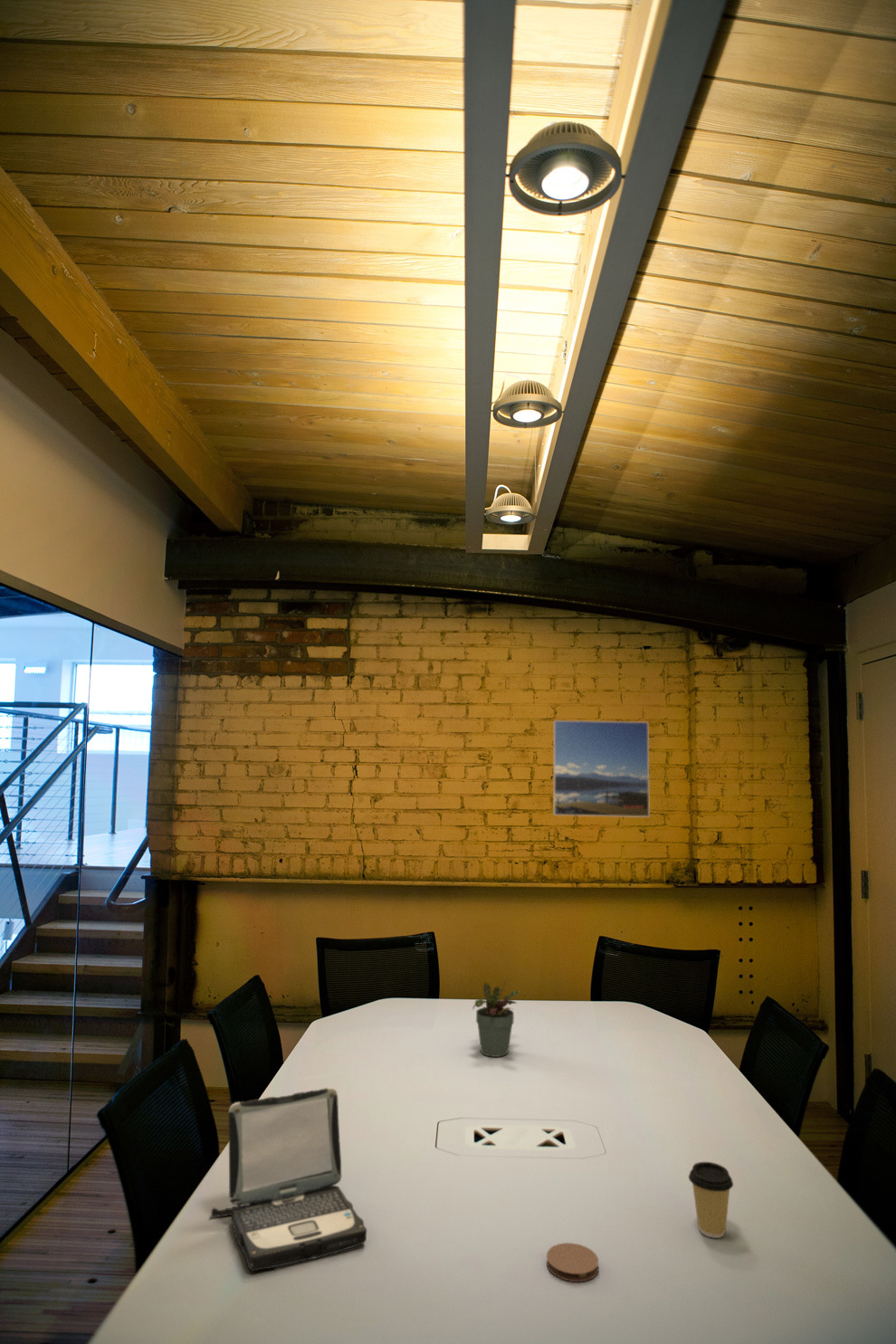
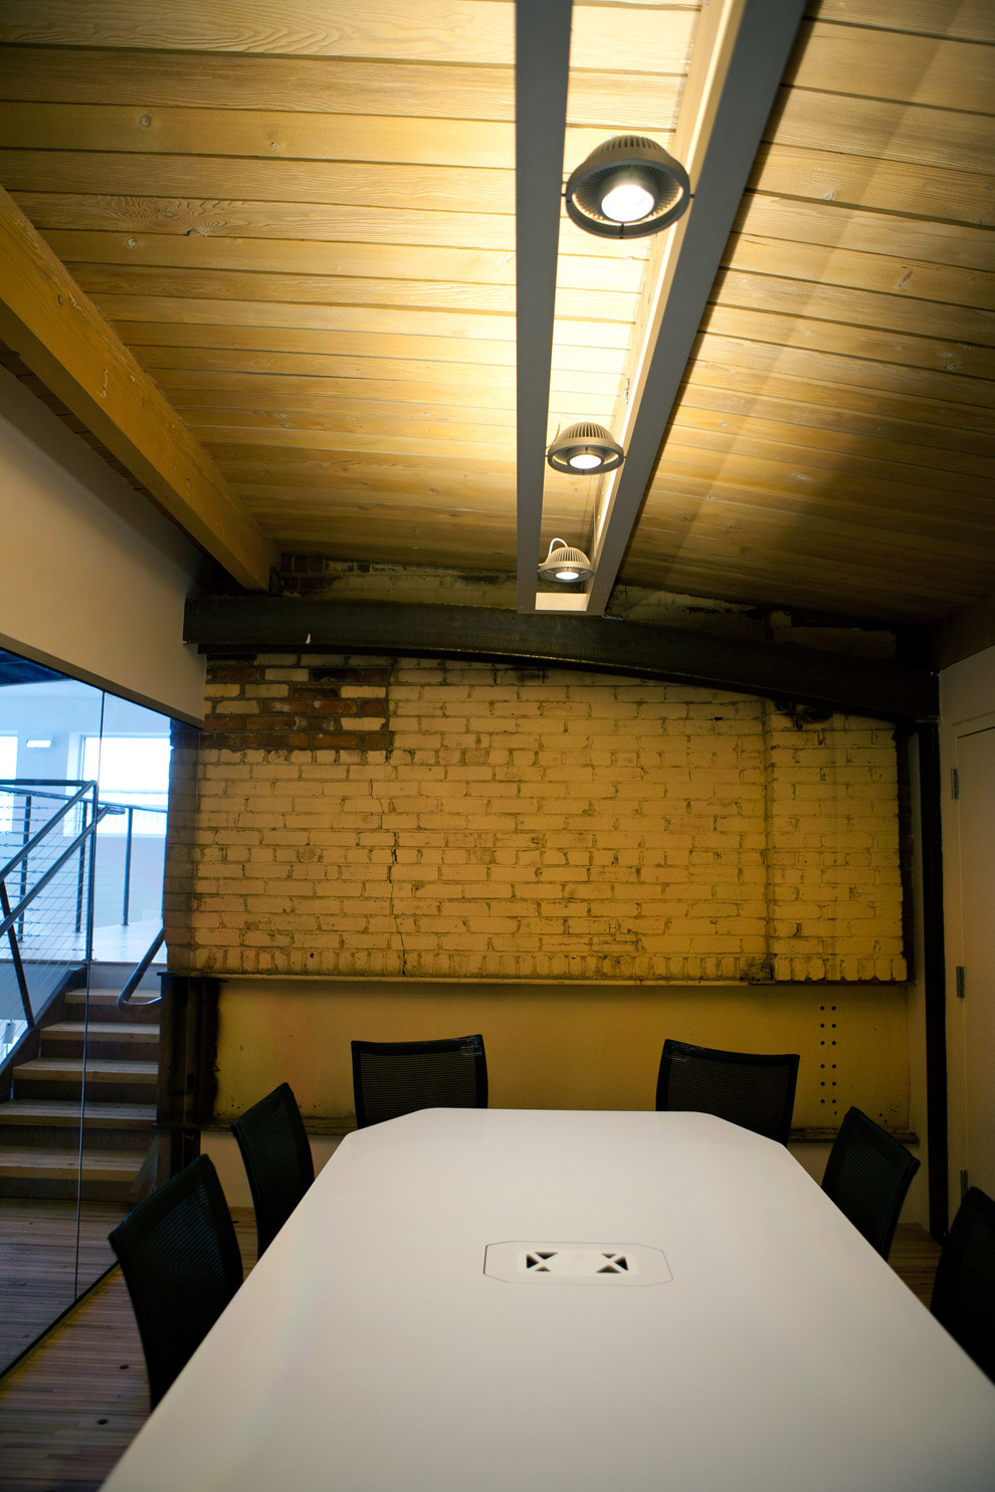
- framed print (601, 767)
- laptop (292, 1169)
- coffee cup (710, 1200)
- potted plant (499, 1015)
- coaster (572, 1262)
